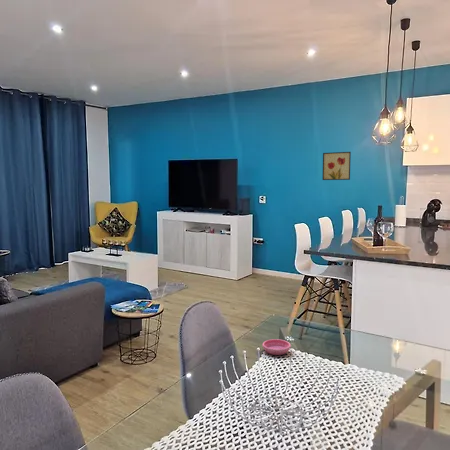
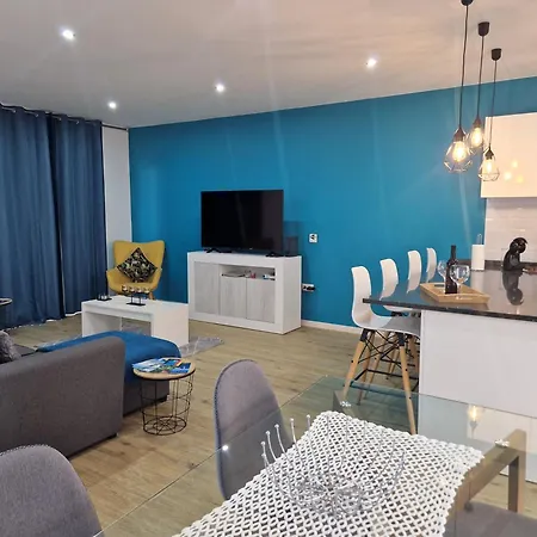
- wall art (336, 166)
- saucer (276, 347)
